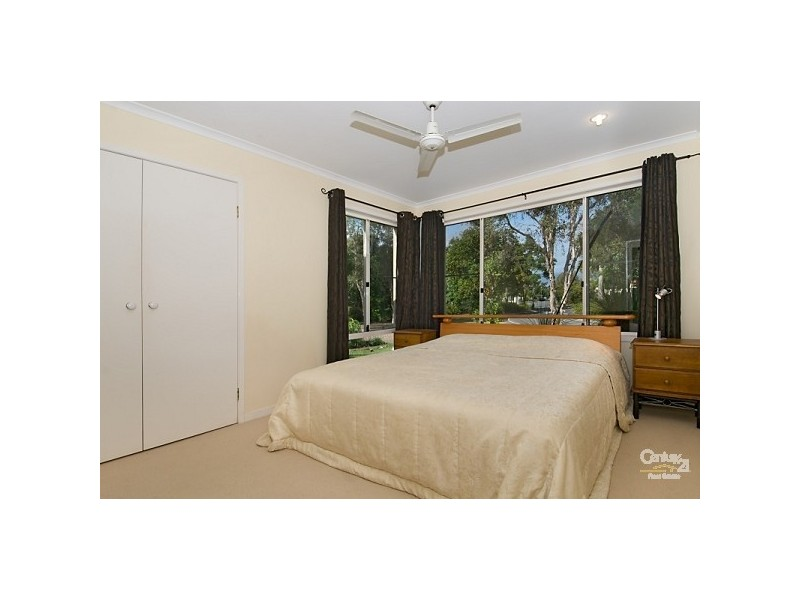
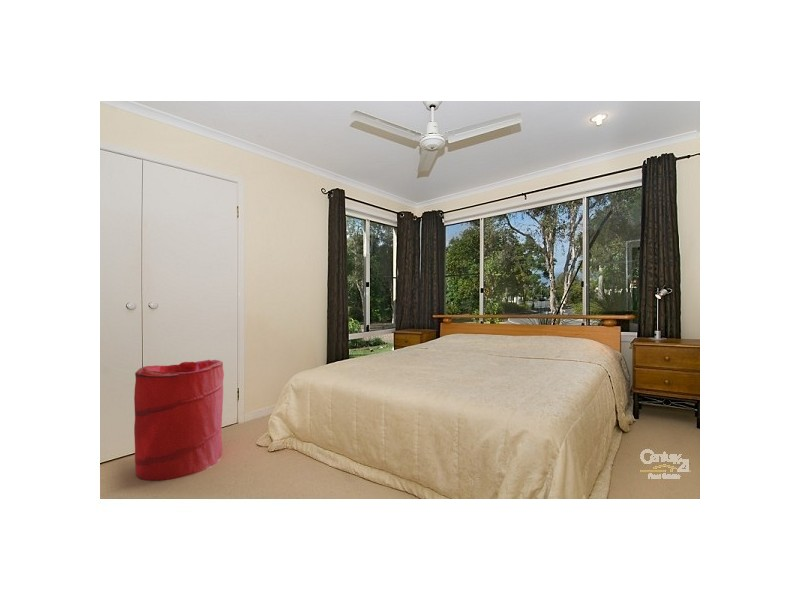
+ laundry hamper (181, 412)
